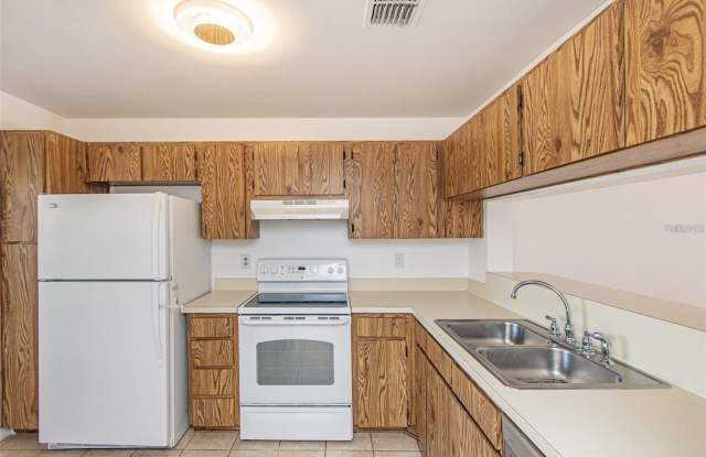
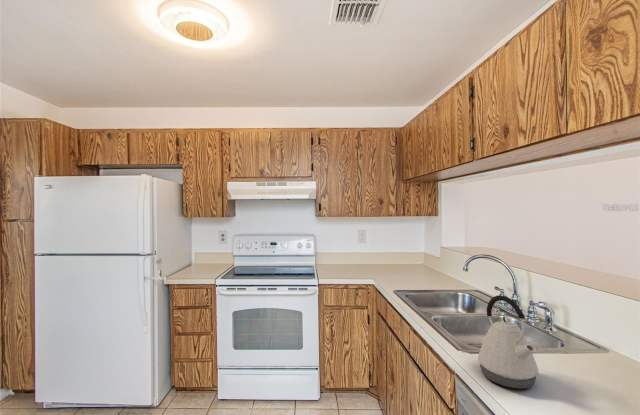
+ kettle (507, 337)
